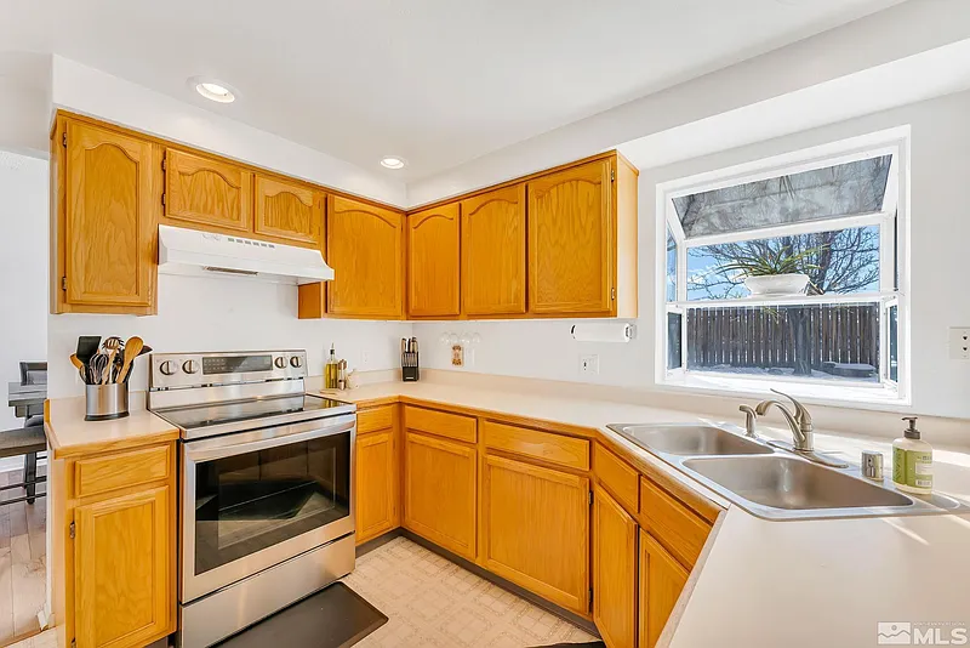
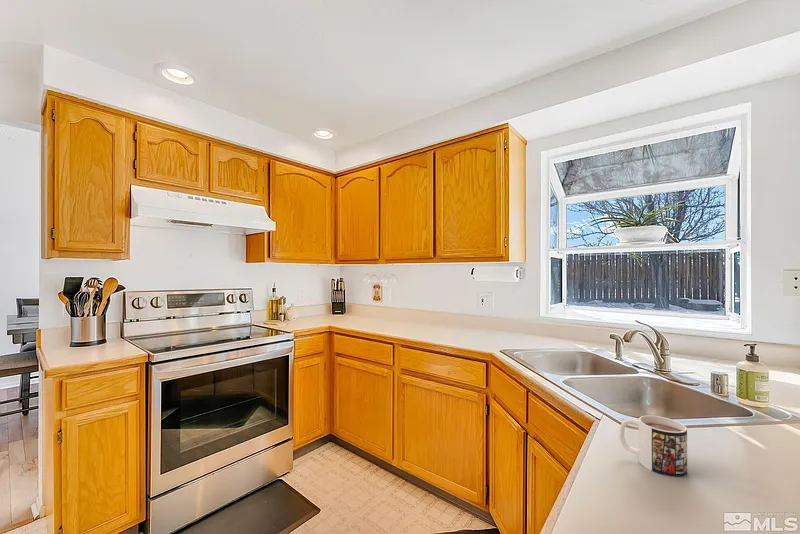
+ mug (651, 441)
